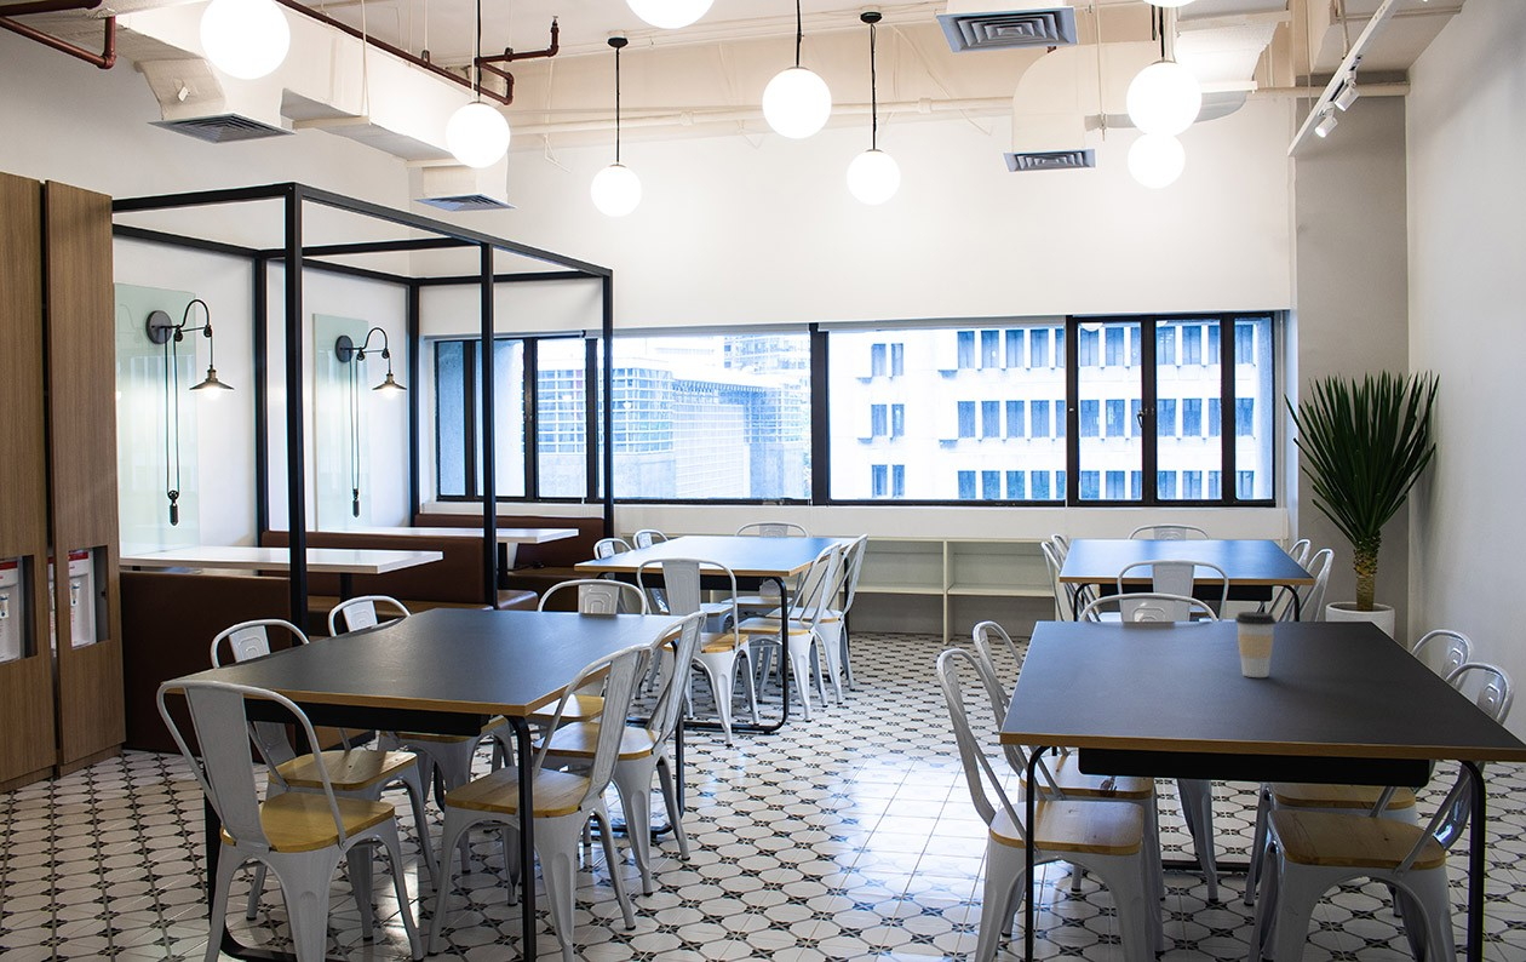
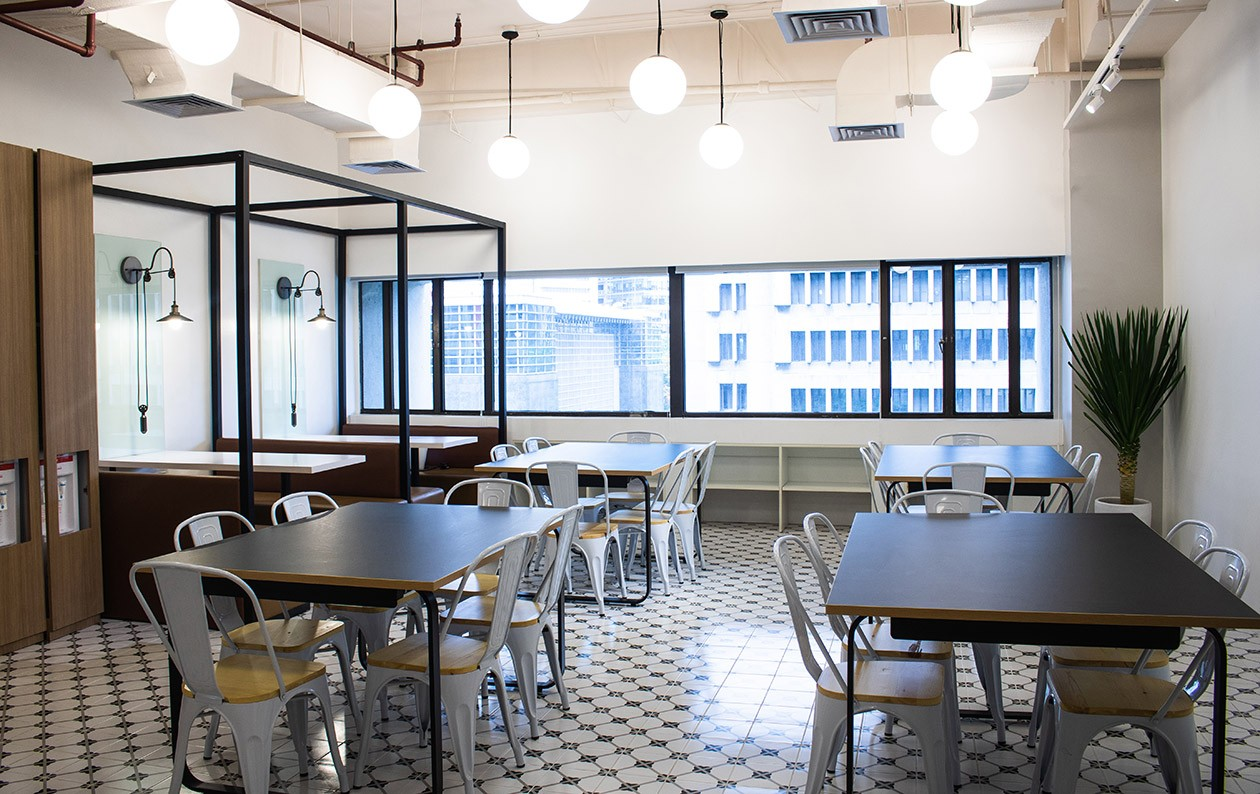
- coffee cup (1255, 645)
